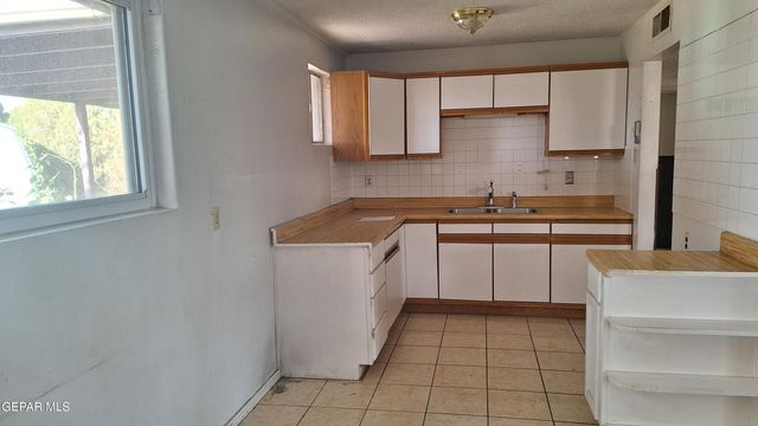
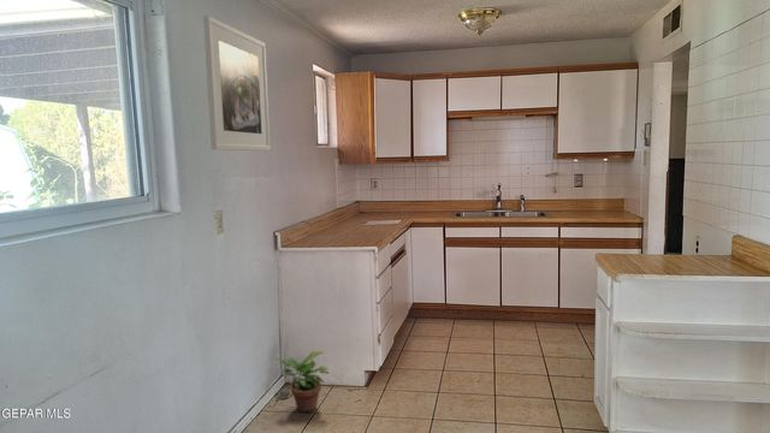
+ potted plant (300, 382)
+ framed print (241, 90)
